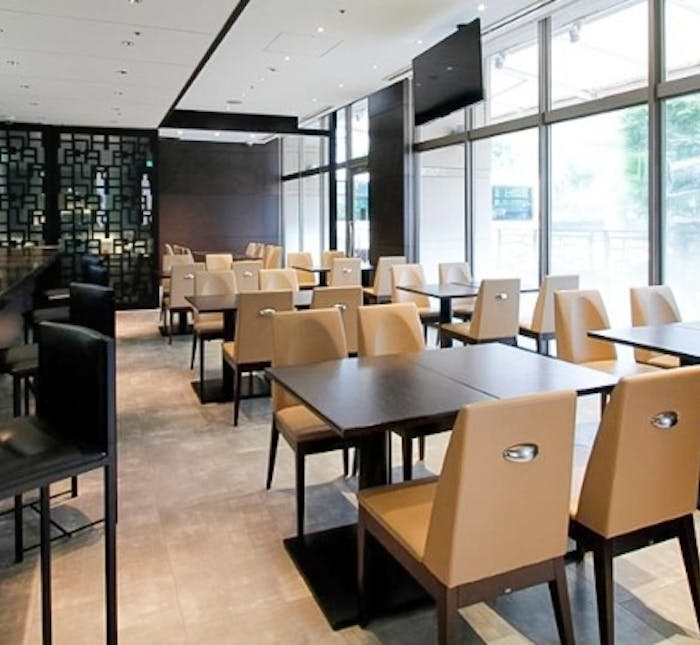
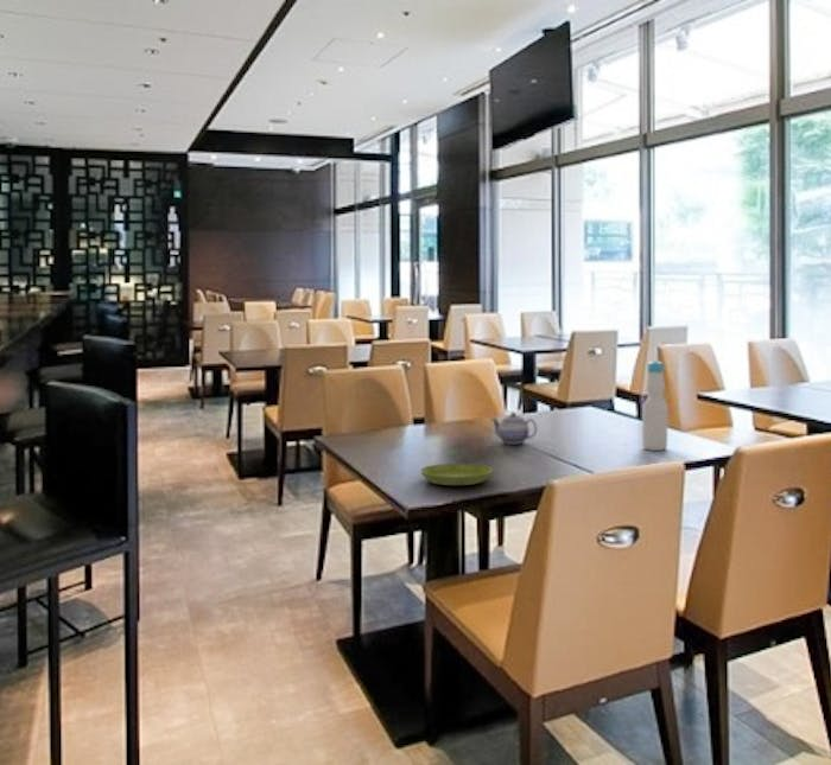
+ saucer (456, 474)
+ teapot (513, 427)
+ bottle (654, 404)
